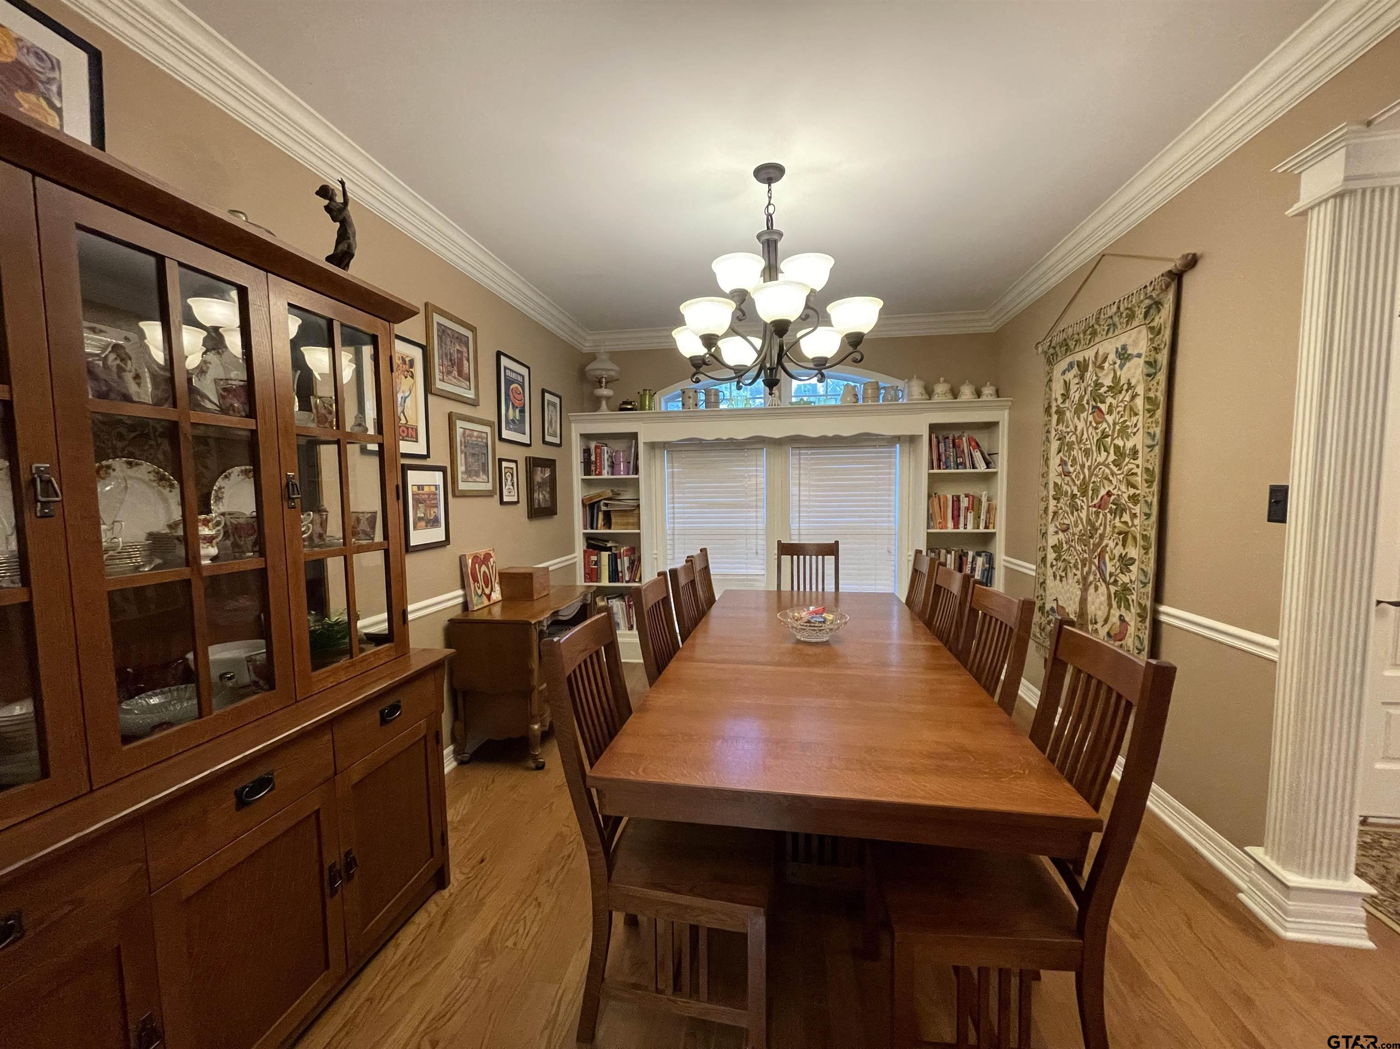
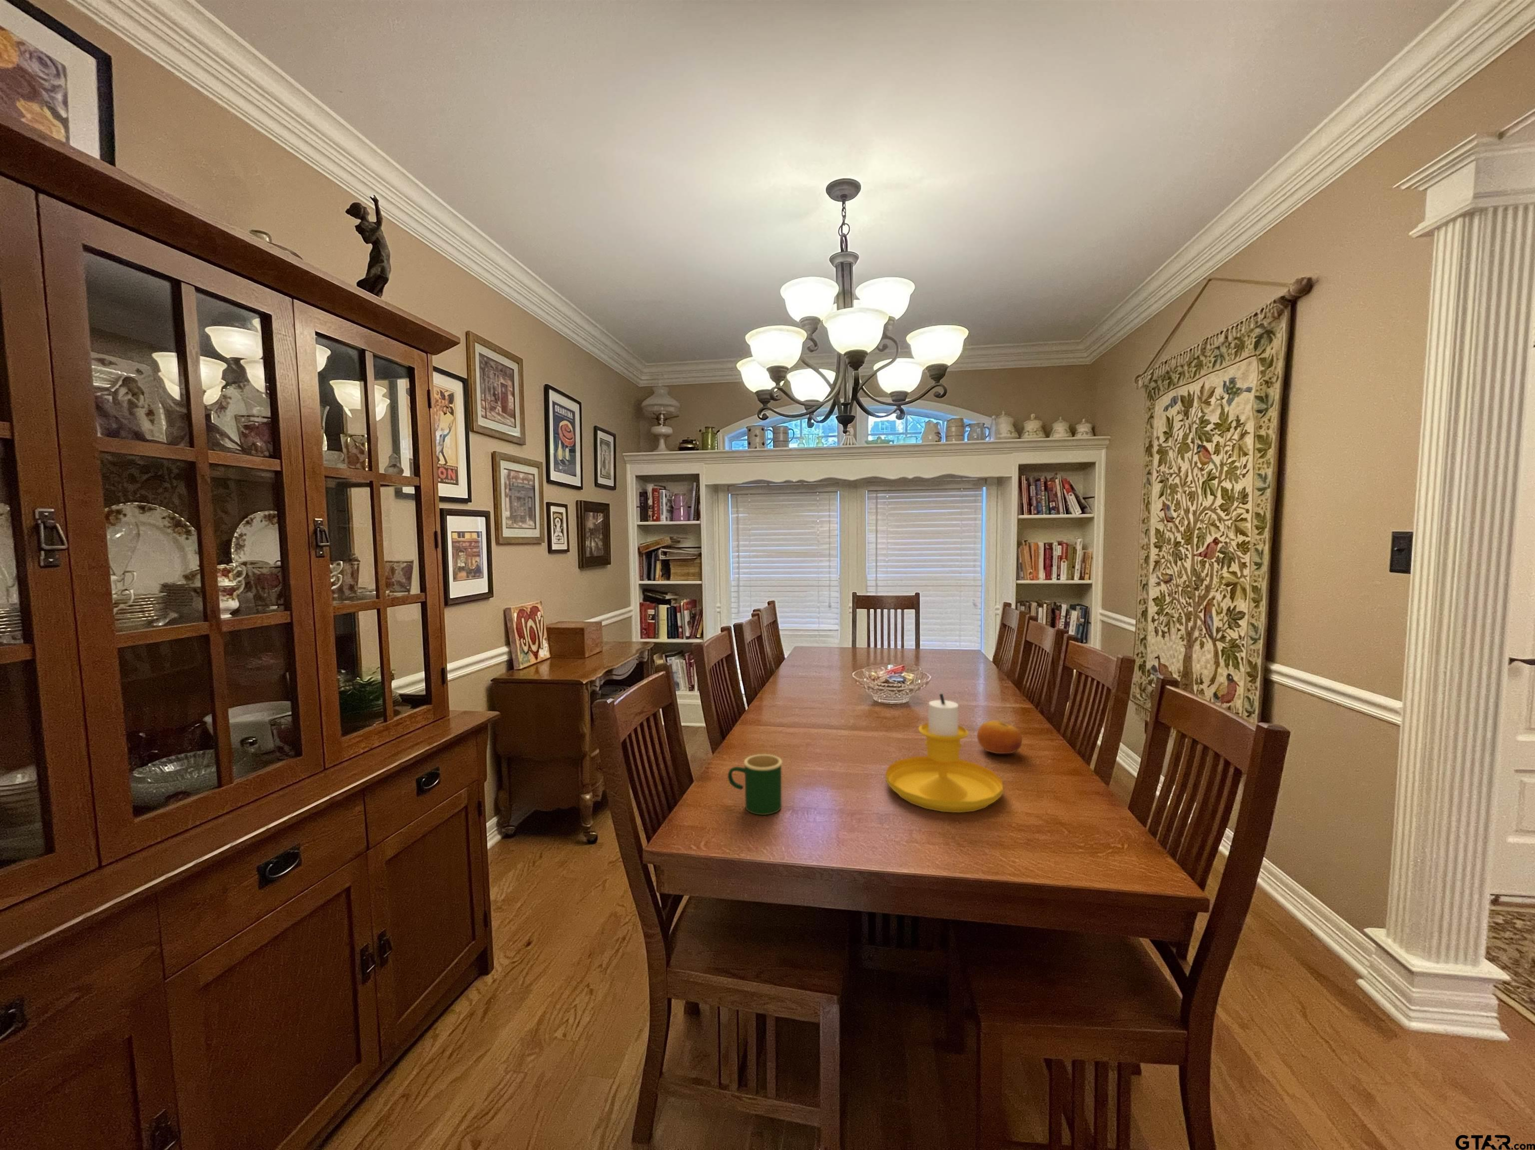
+ mug (754, 783)
+ fruit (1000, 737)
+ candlestick (943, 742)
